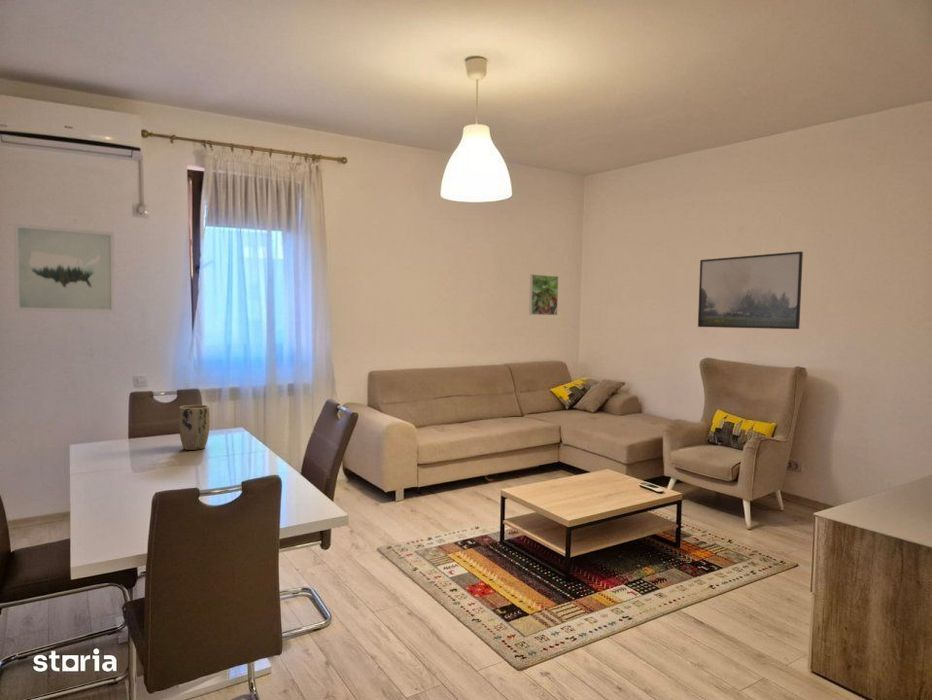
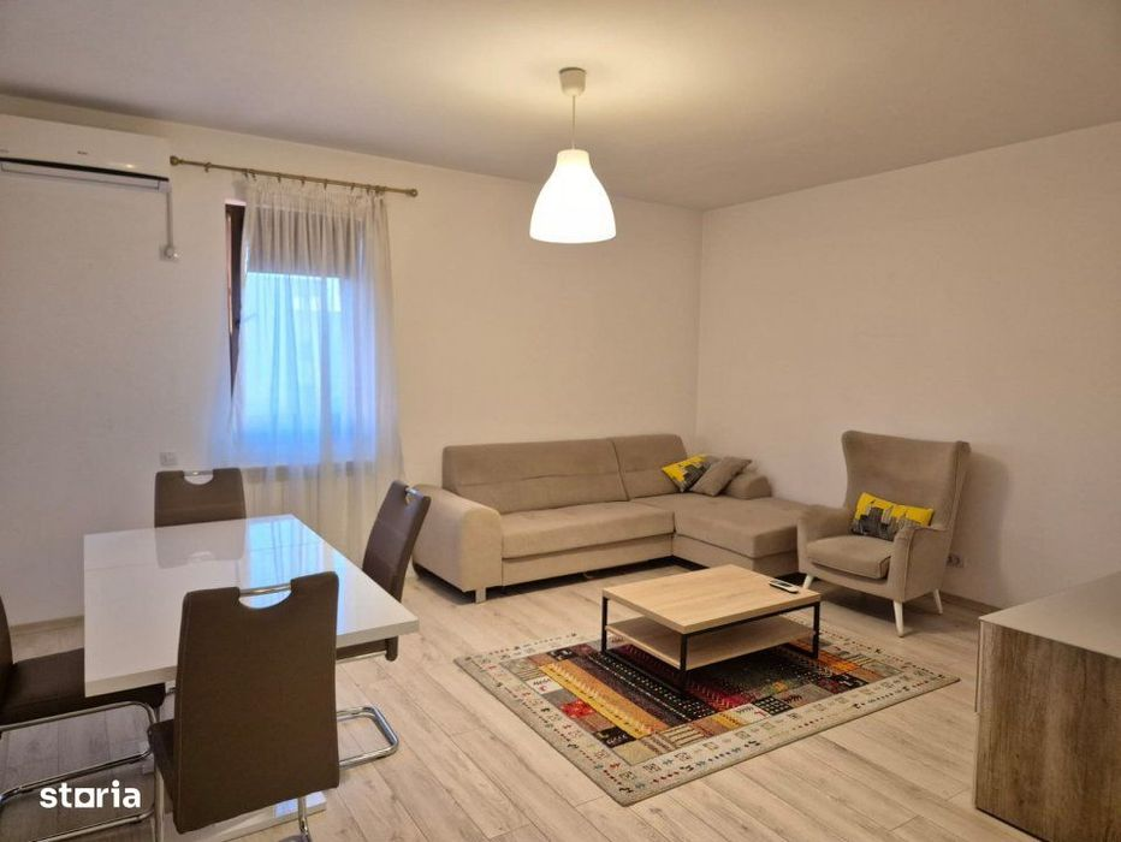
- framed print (544, 295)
- plant pot (194, 427)
- wall art (66, 270)
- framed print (746, 292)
